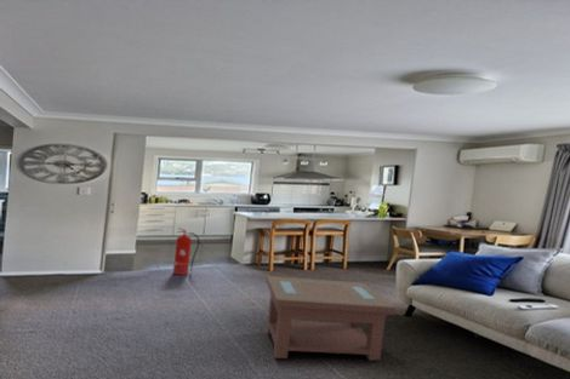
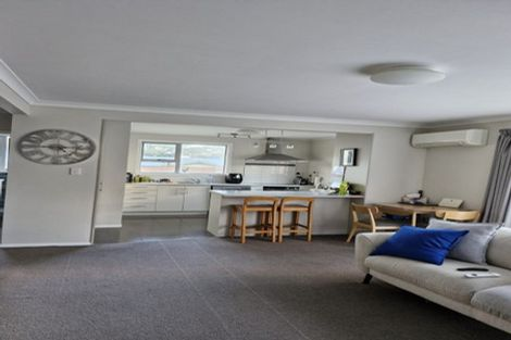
- fire extinguisher (187, 251)
- coffee table (323, 317)
